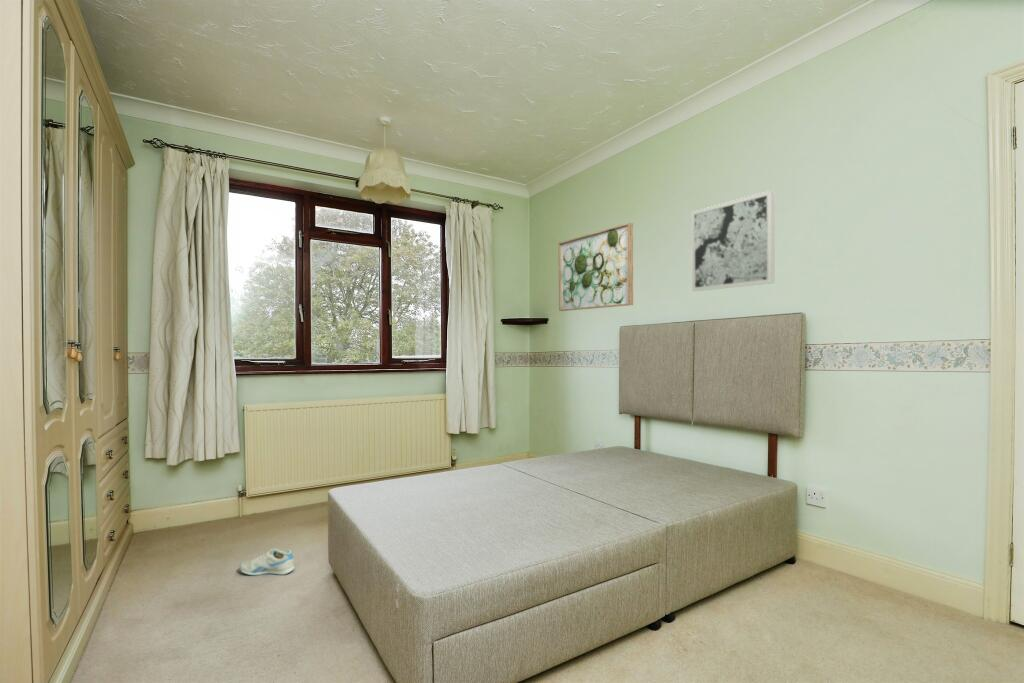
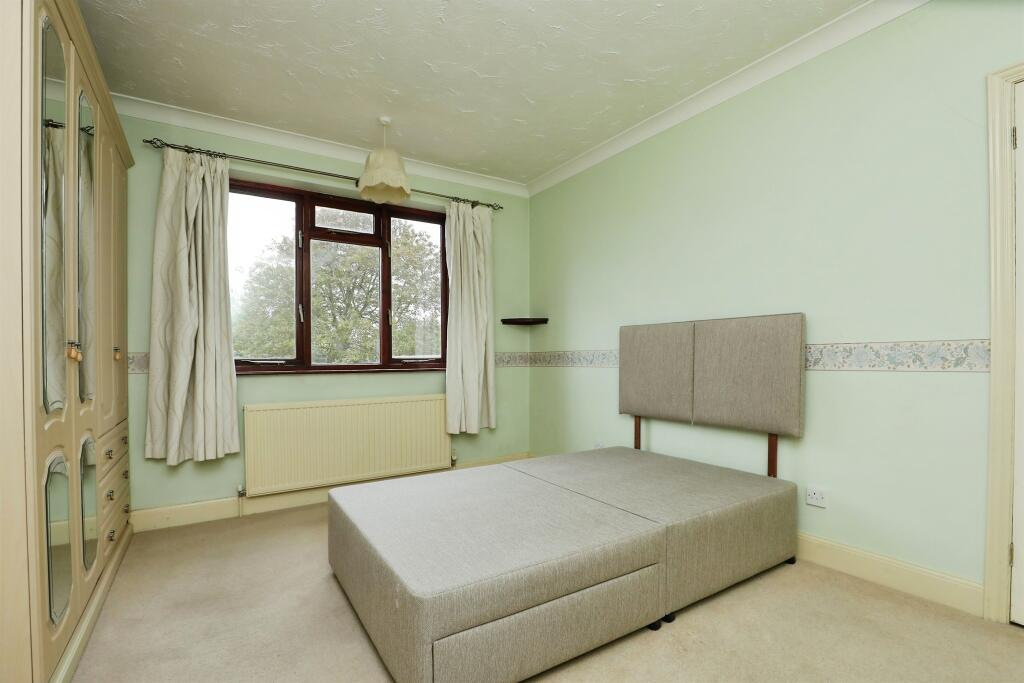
- sneaker (267, 561)
- wall art (730, 244)
- wall art (591, 271)
